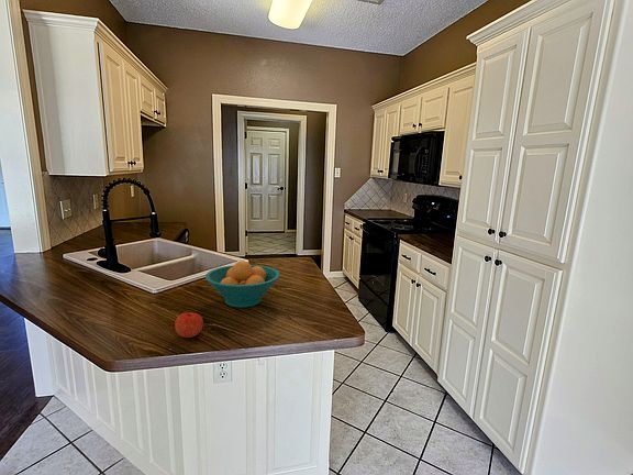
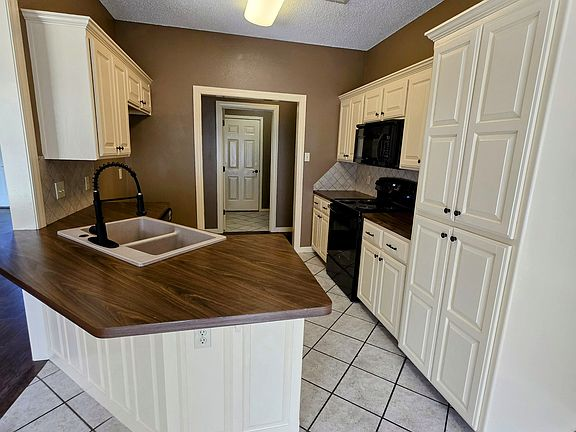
- fruit bowl (243, 281)
- apple (189, 323)
